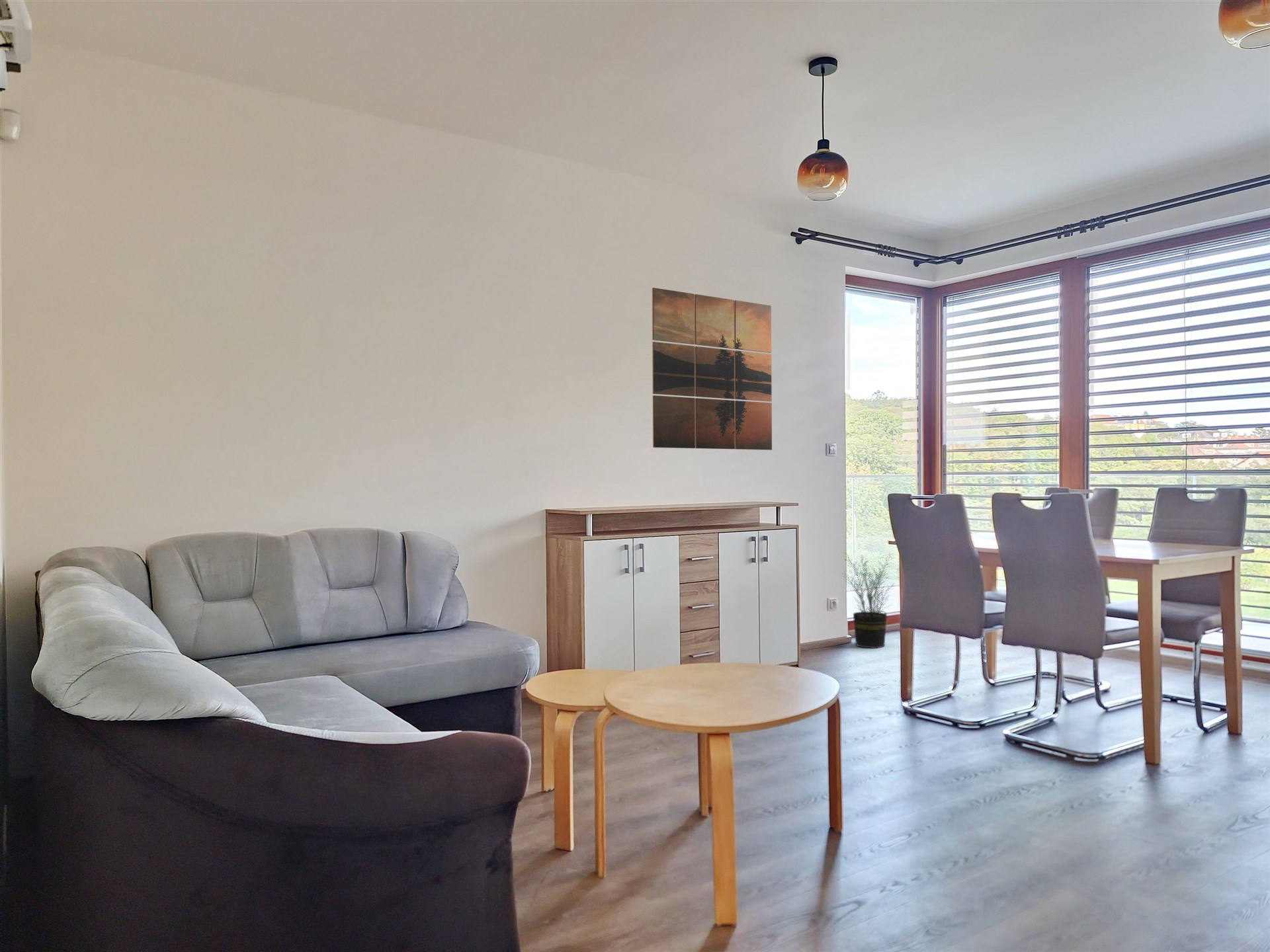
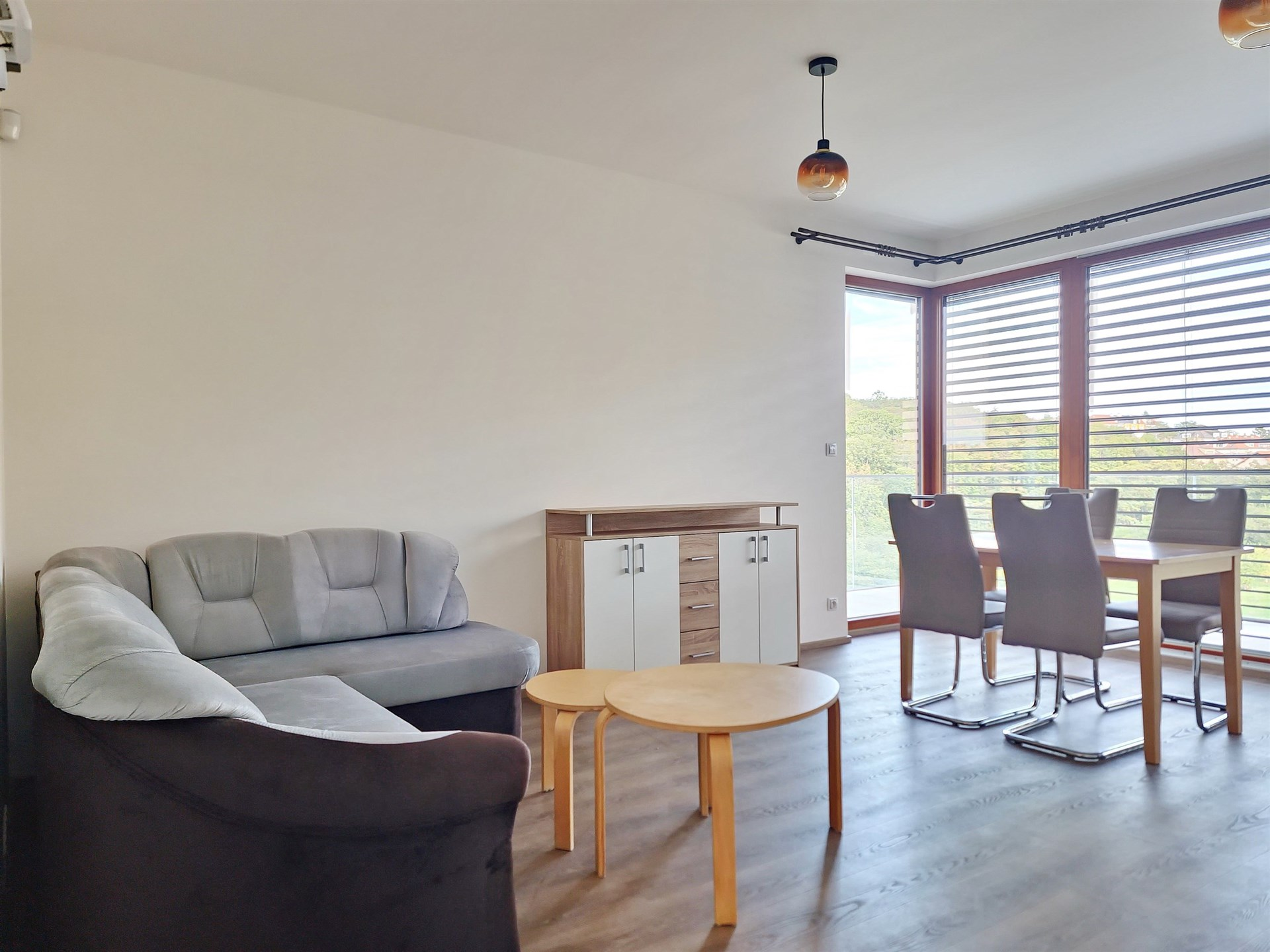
- wall art (714, 373)
- potted plant (867, 598)
